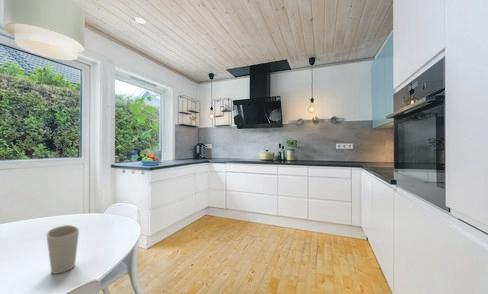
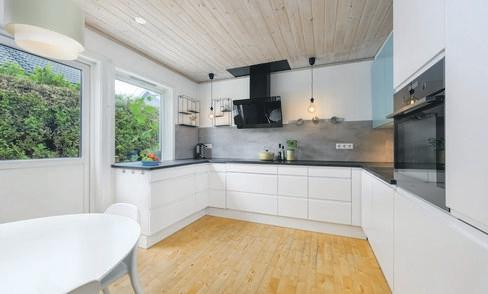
- cup (63, 248)
